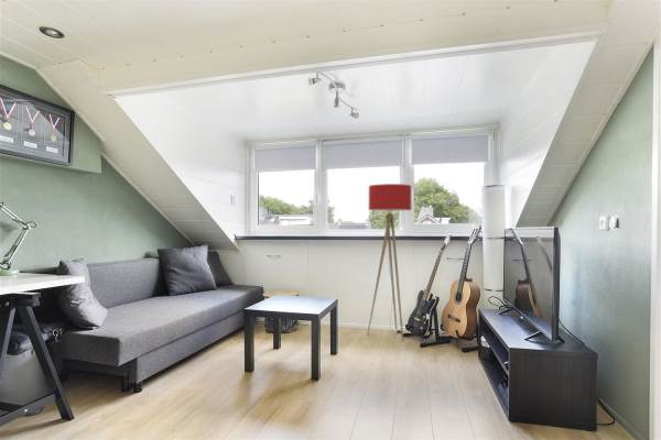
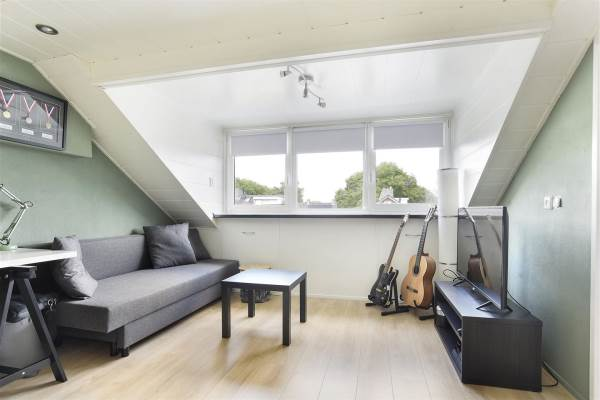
- floor lamp (390, 261)
